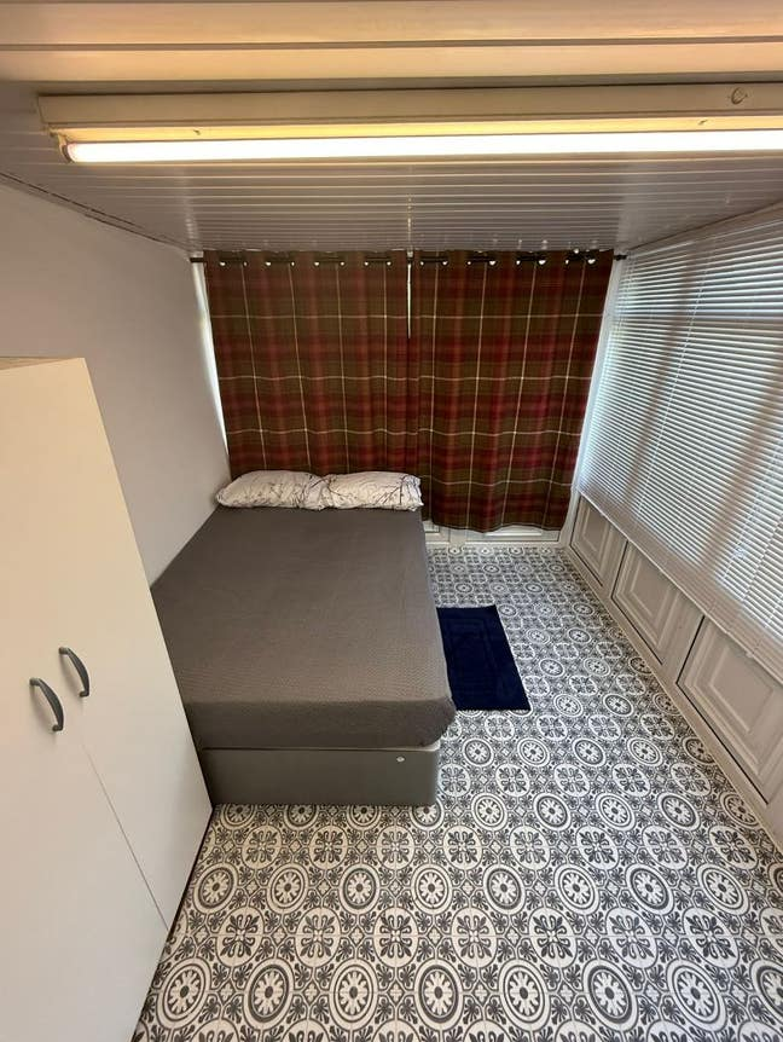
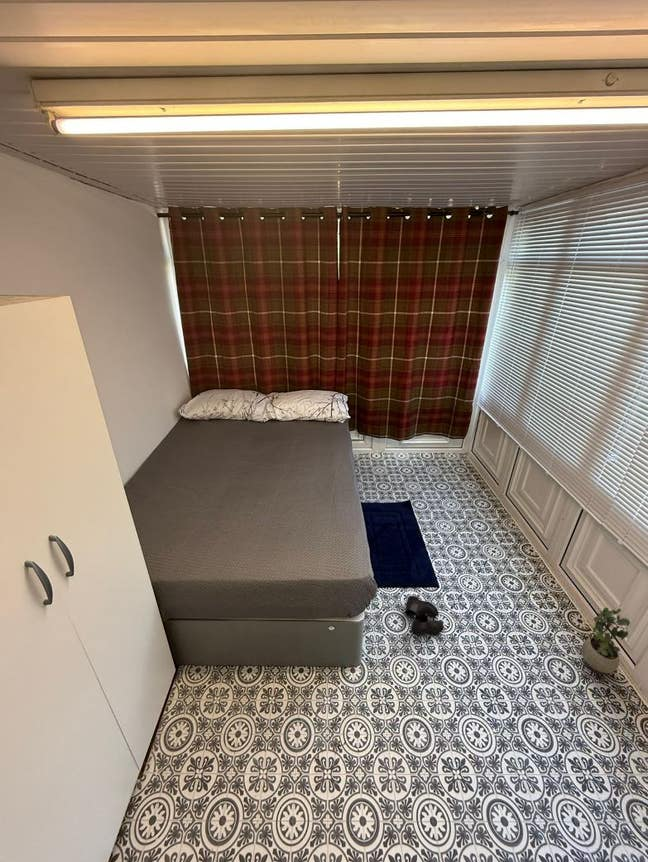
+ boots (421, 610)
+ potted plant (605, 644)
